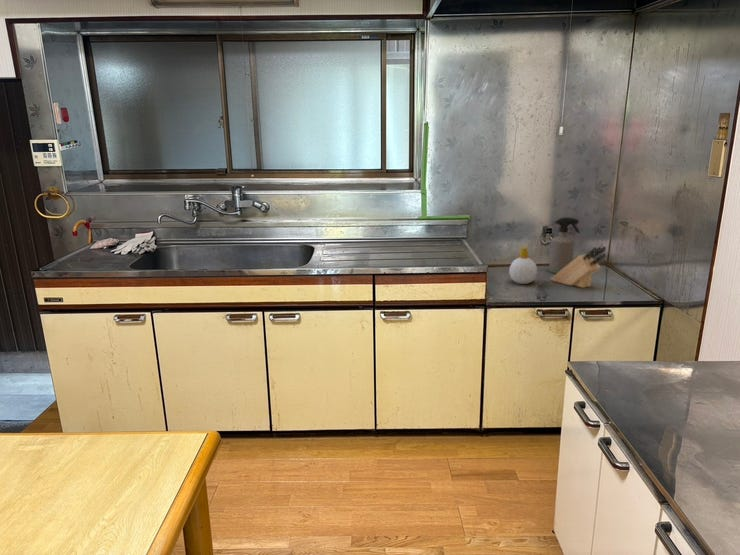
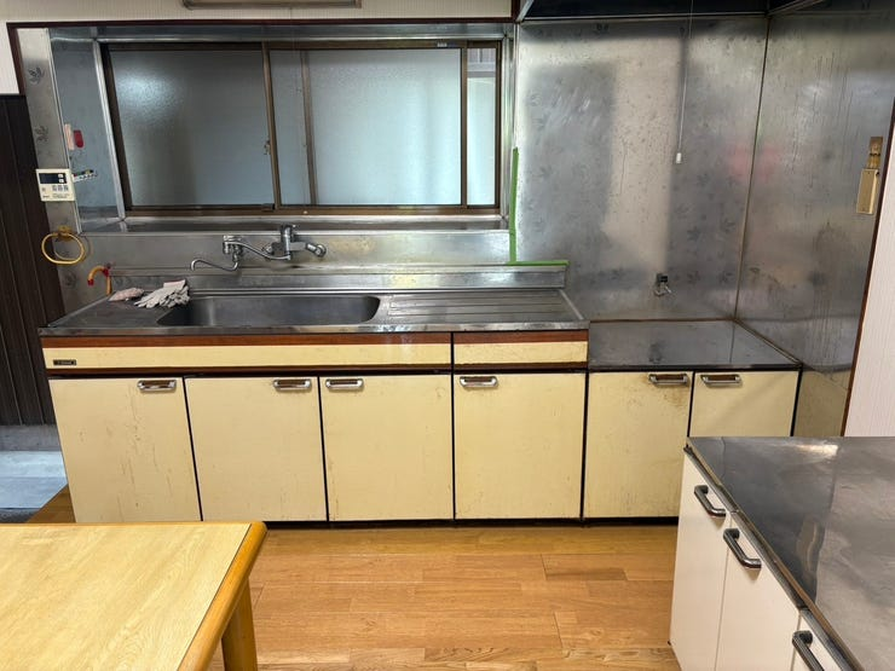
- knife block (579, 263)
- spray bottle (564, 244)
- soap bottle (523, 265)
